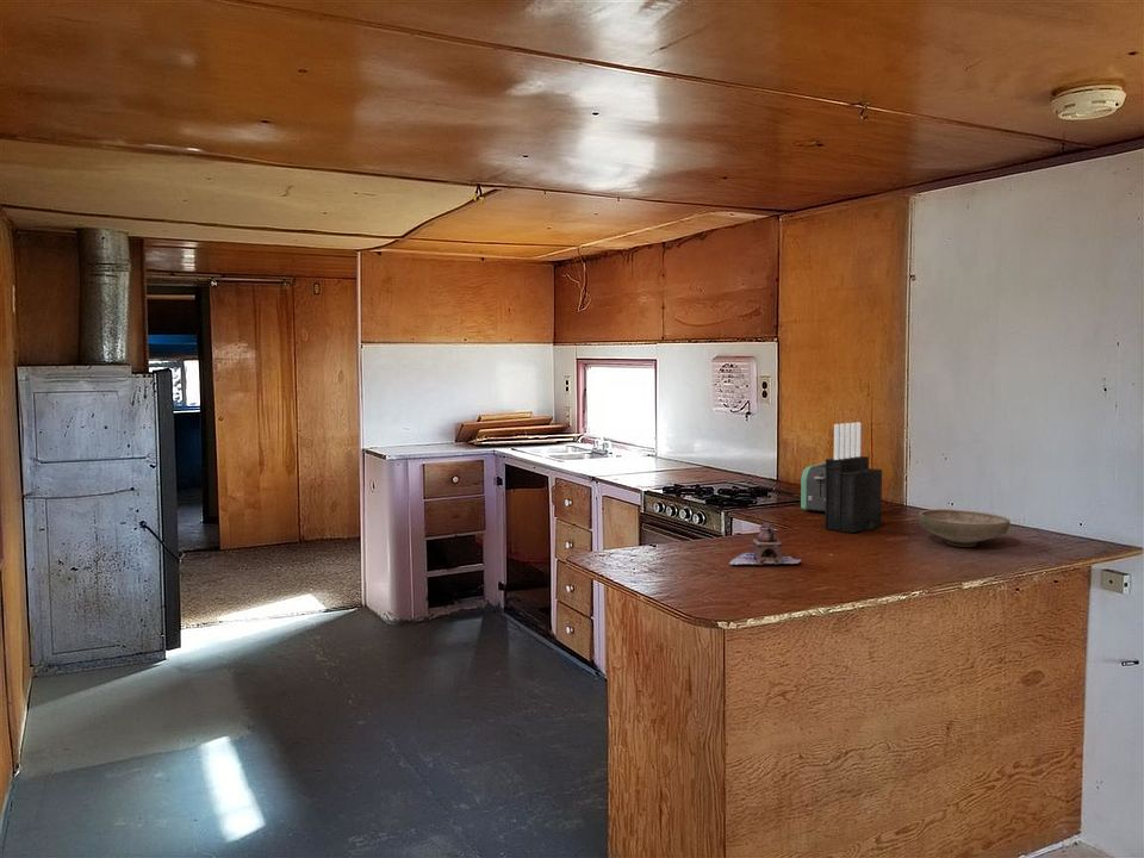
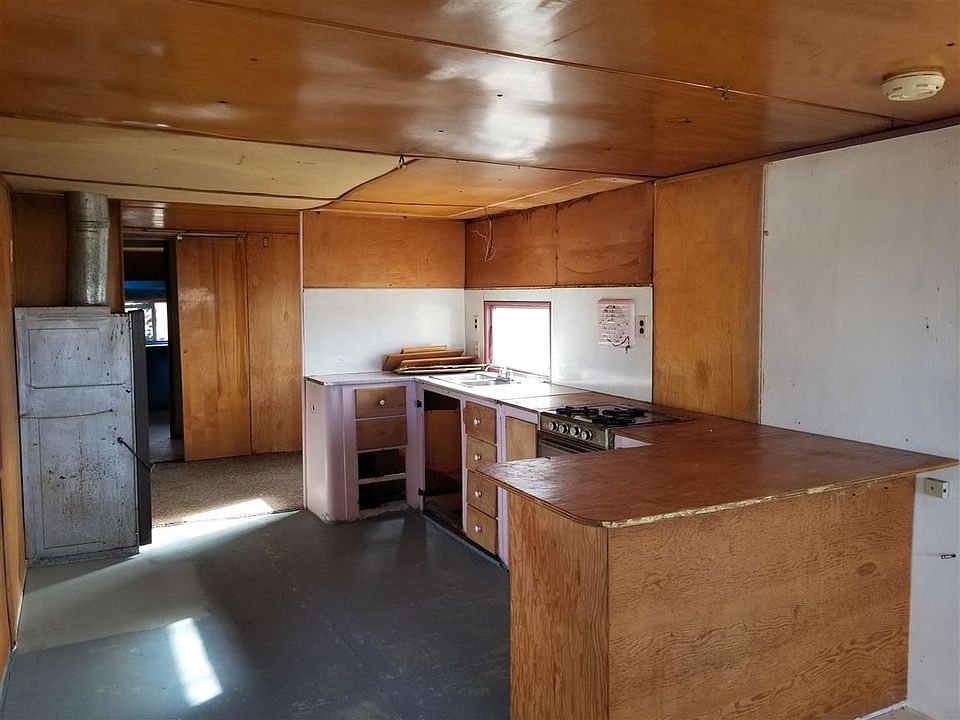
- toaster (825, 486)
- bowl (962, 529)
- teapot (766, 541)
- knife block (857, 475)
